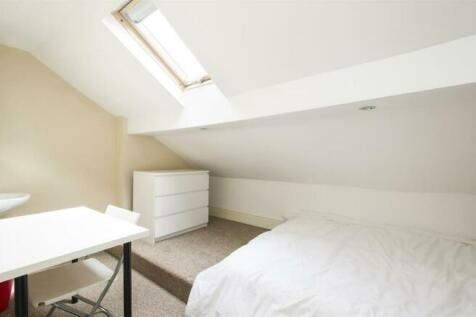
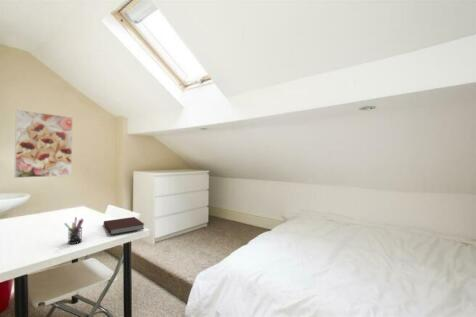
+ notebook (123, 224)
+ pen holder (73, 230)
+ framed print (45, 145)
